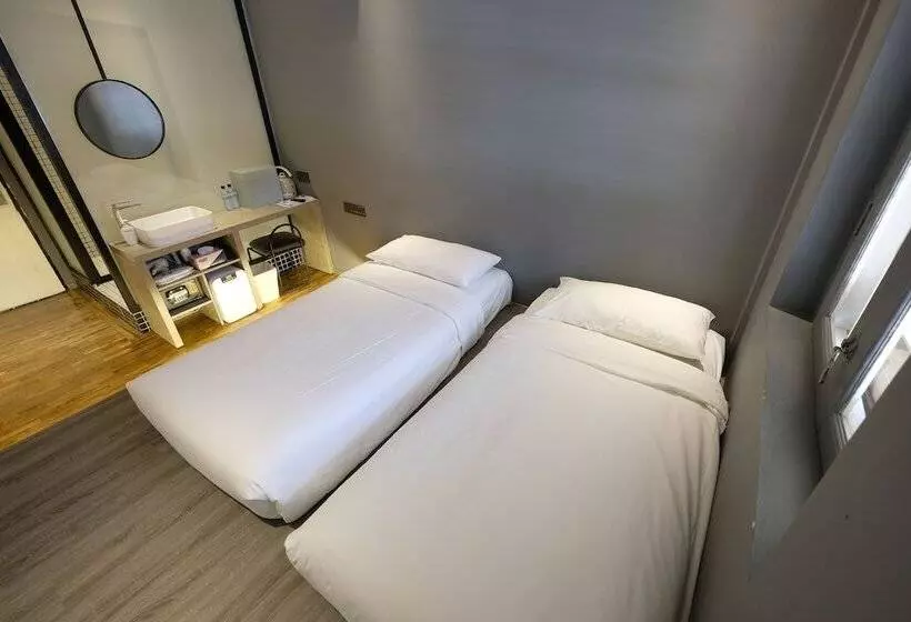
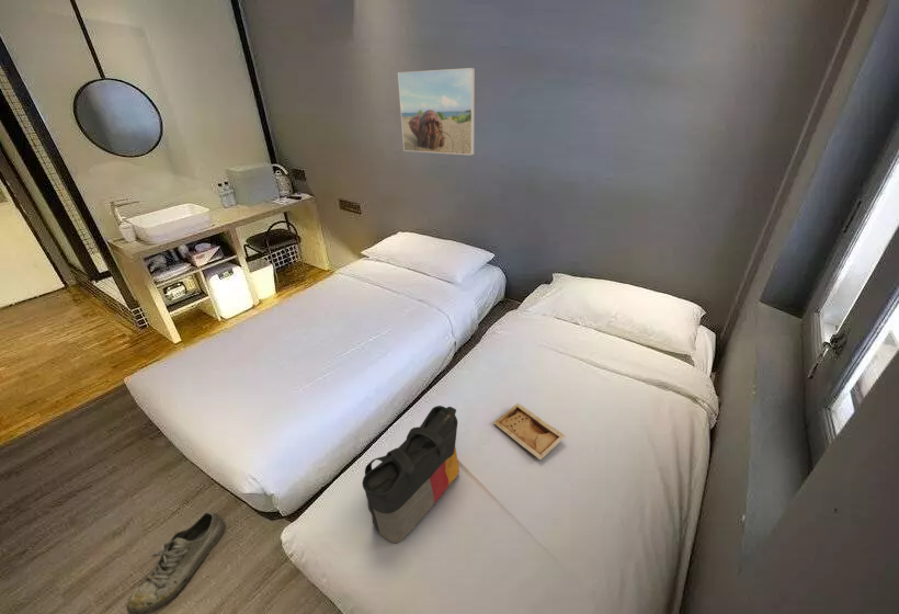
+ tray (527, 430)
+ tote bag (409, 465)
+ shoe (177, 556)
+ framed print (435, 113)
